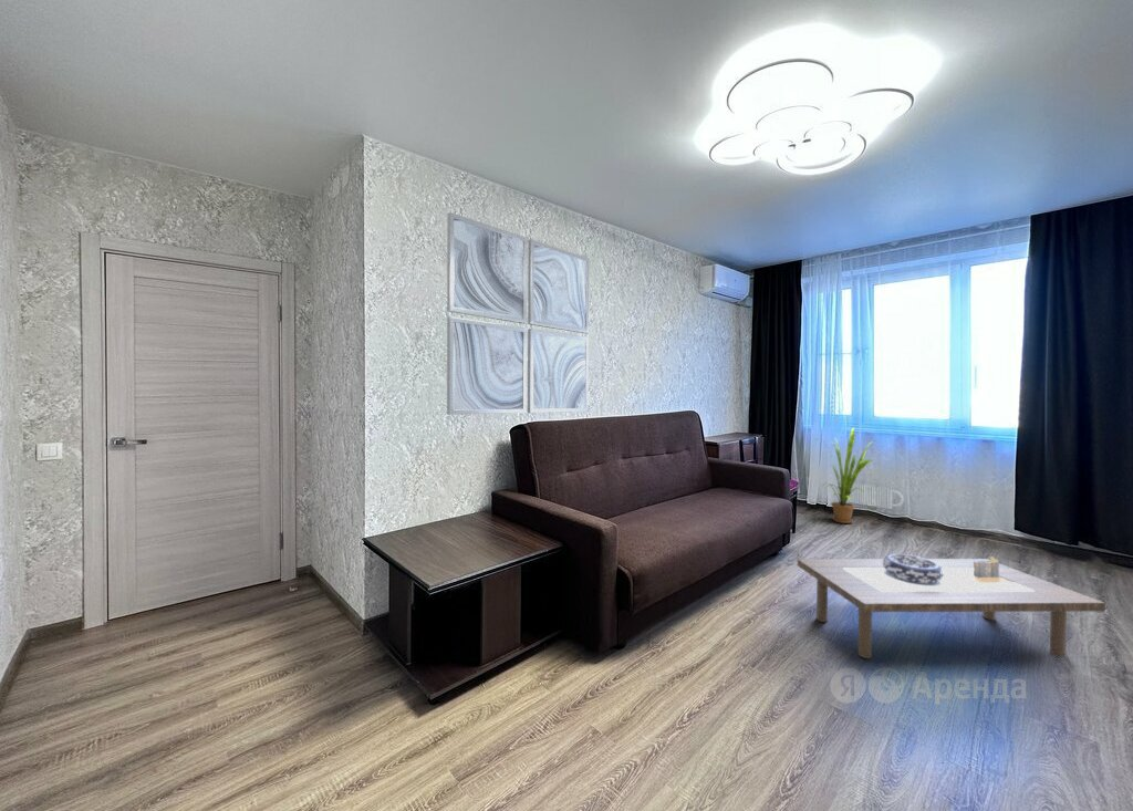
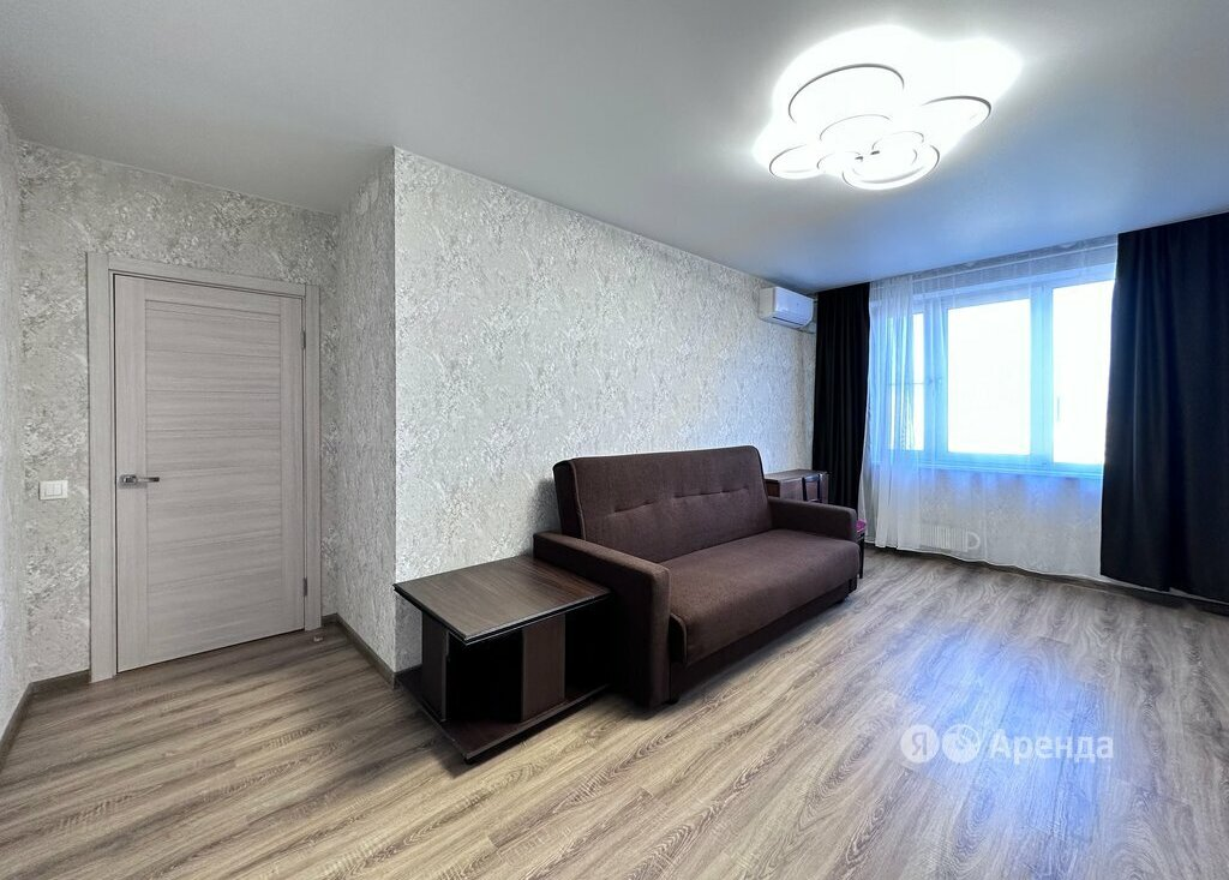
- decorative bowl (912, 568)
- wall art (526, 327)
- coffee table (932, 606)
- house plant (842, 474)
- books (986, 565)
